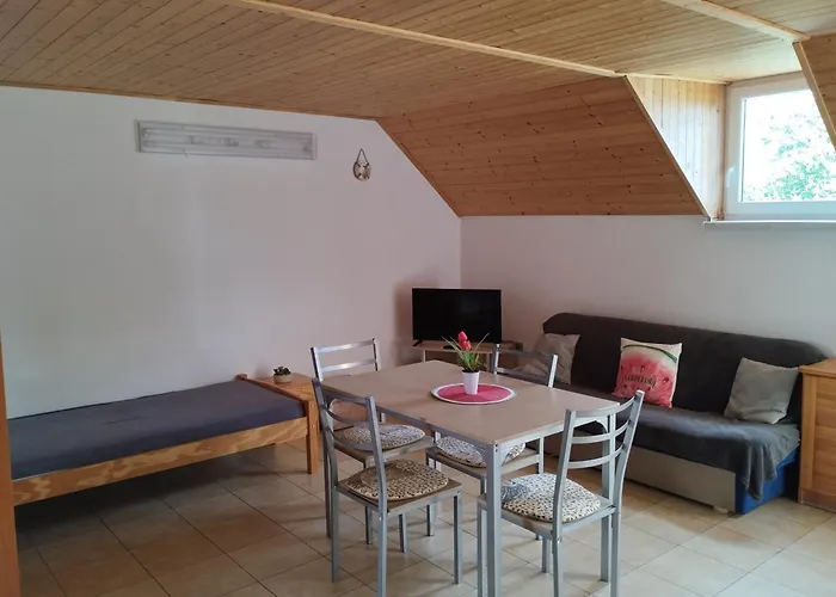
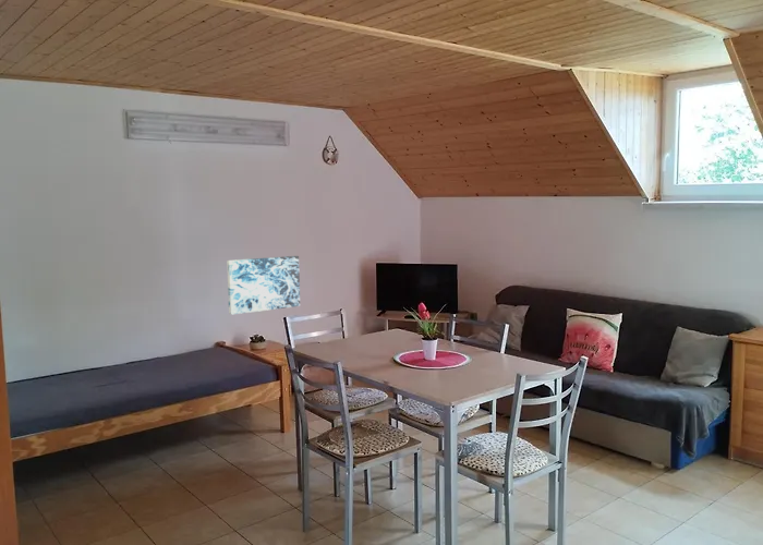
+ wall art (264, 283)
